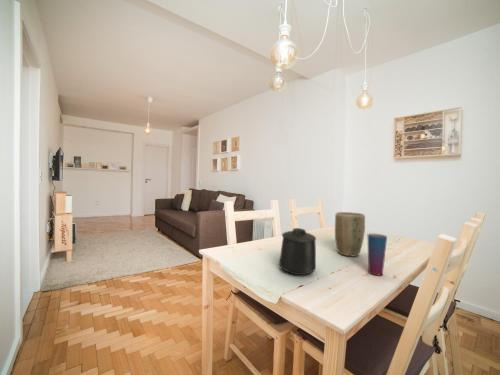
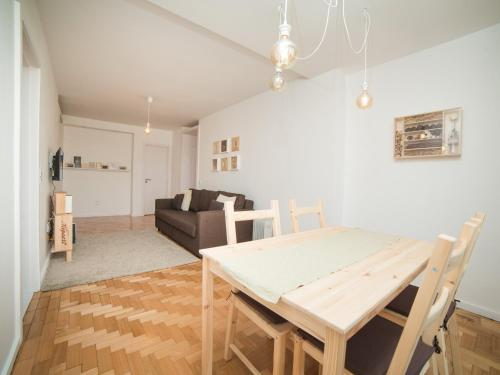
- mug (294, 248)
- cup (376, 254)
- plant pot (349, 233)
